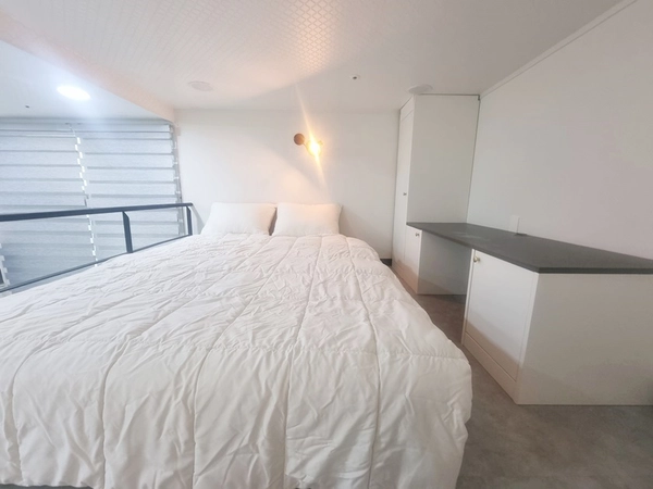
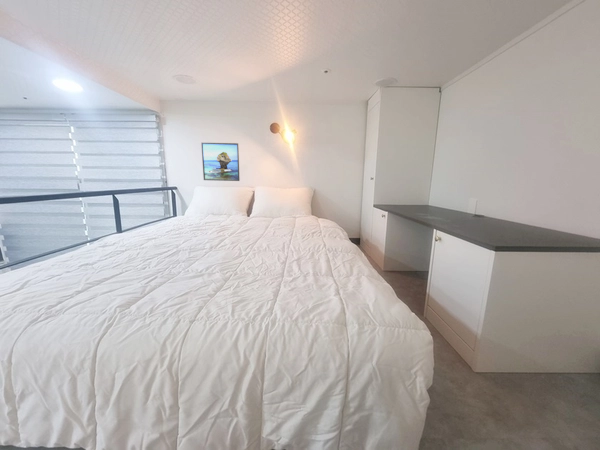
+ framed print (220, 162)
